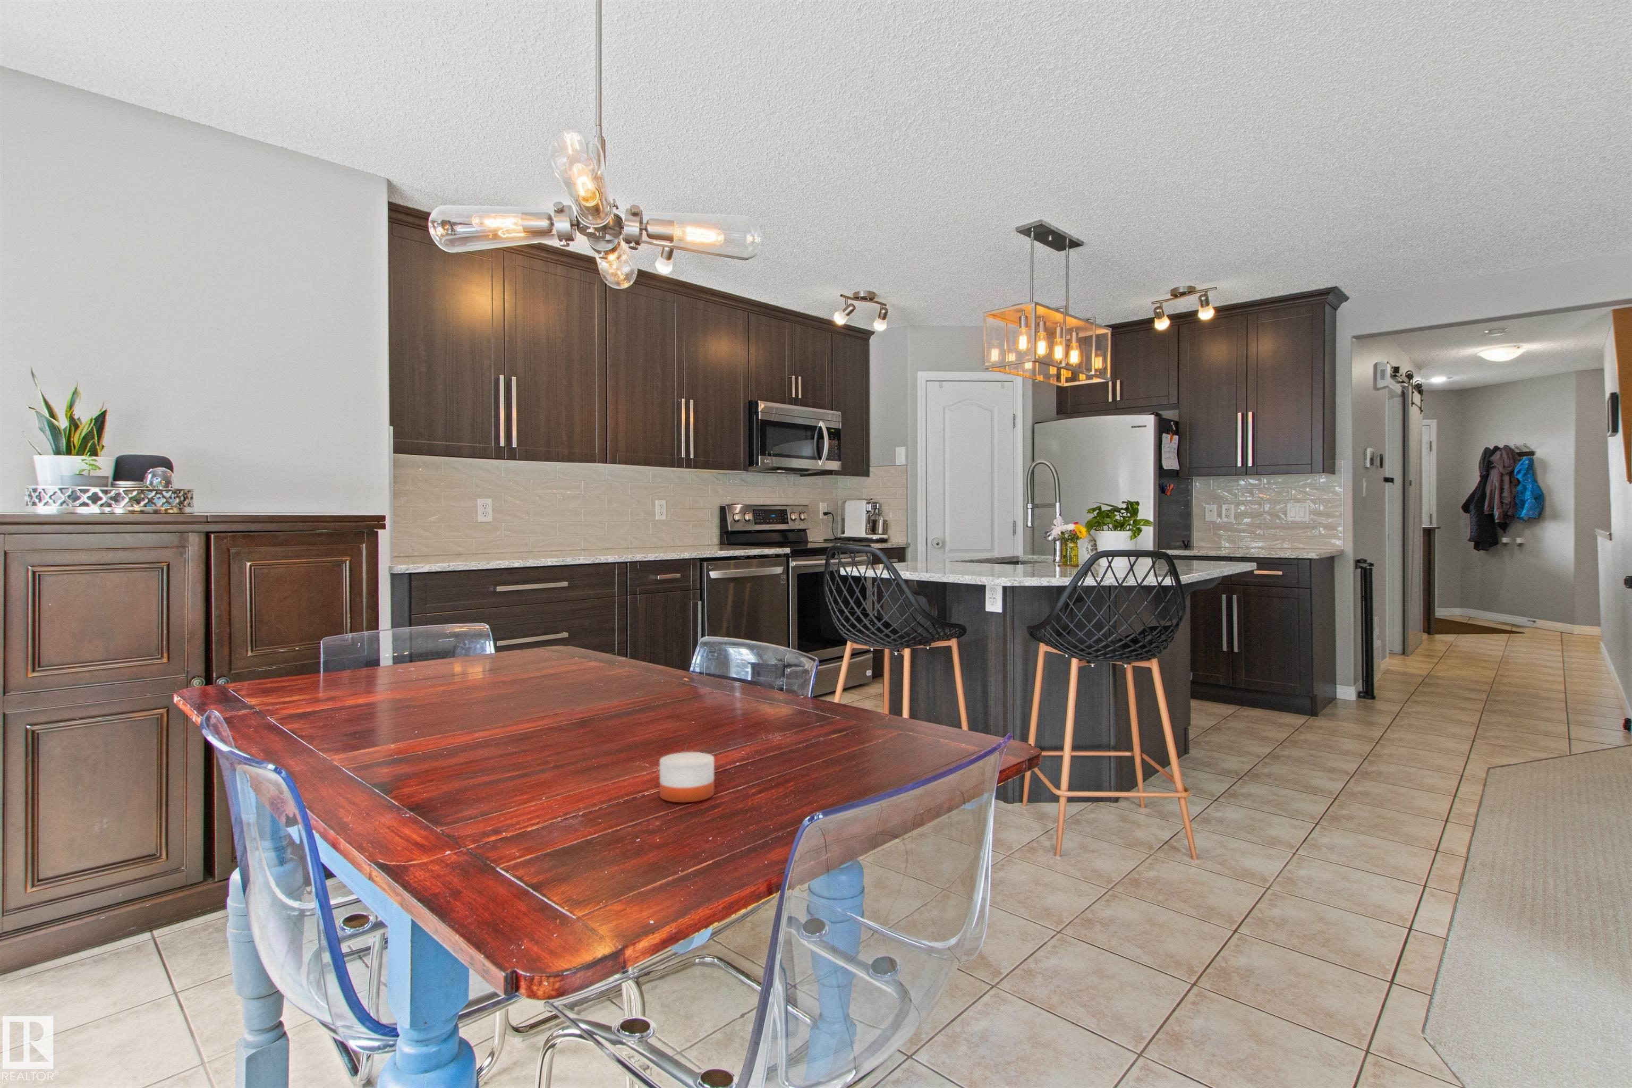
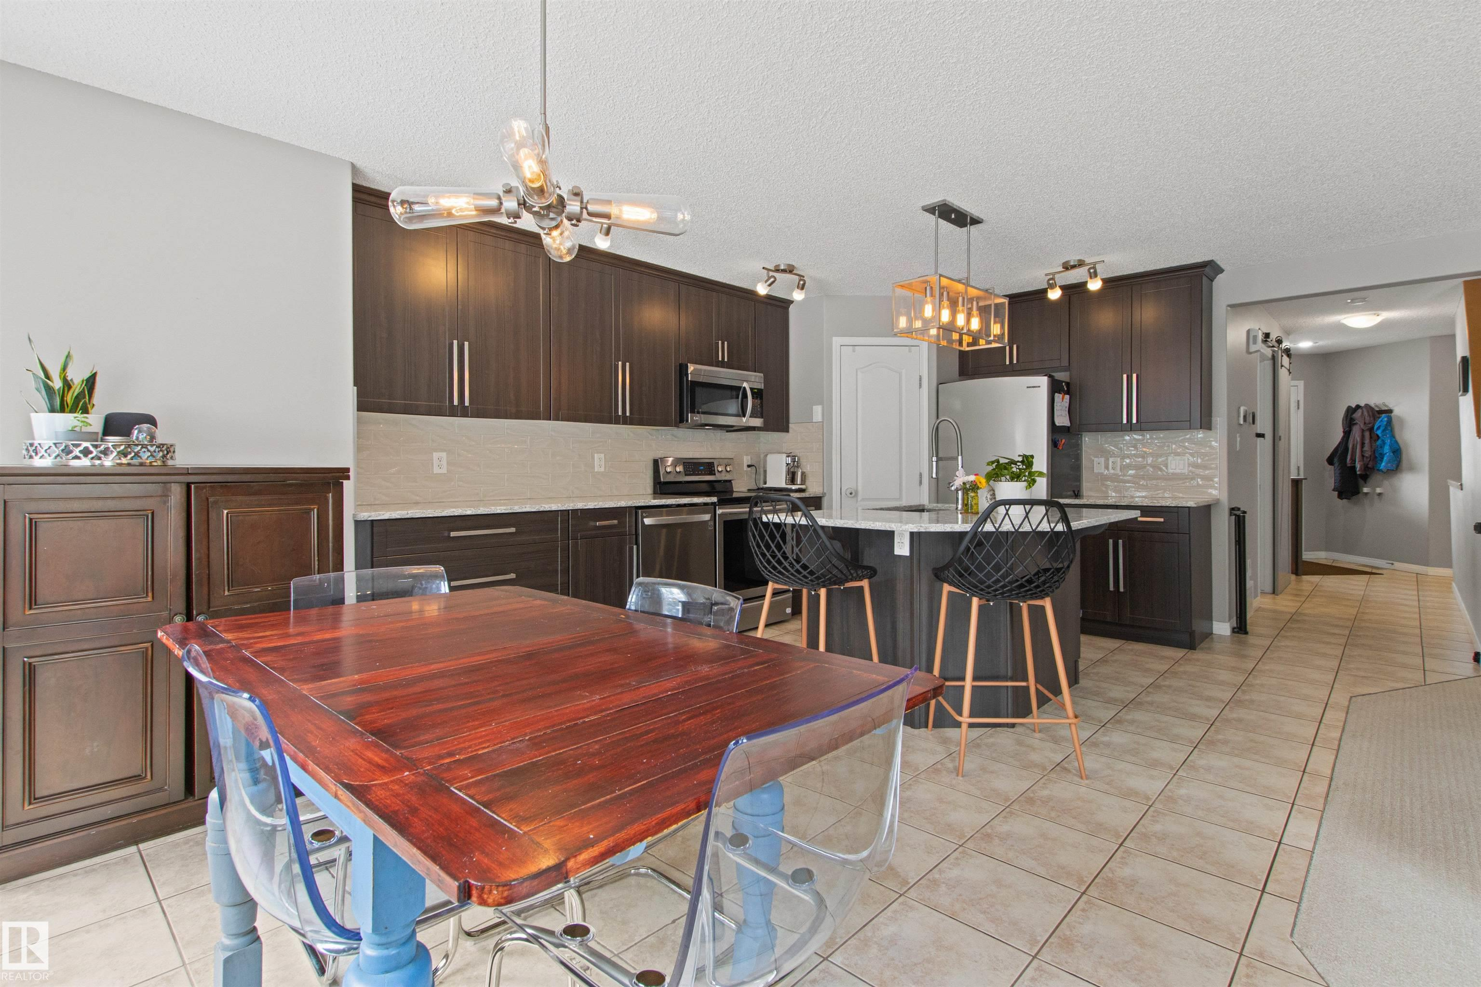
- candle (687, 756)
